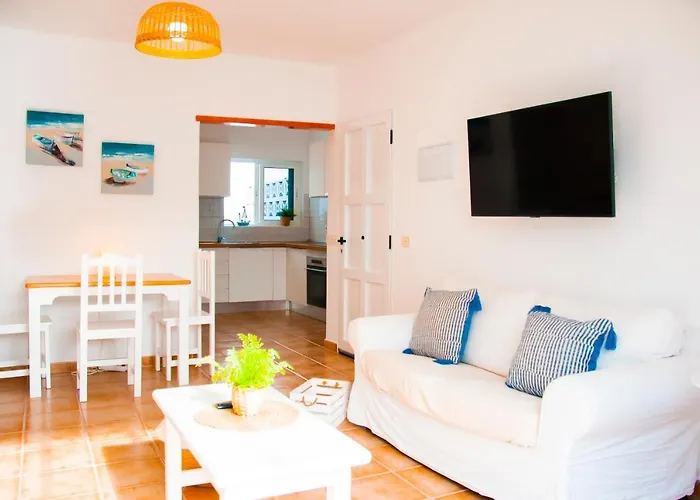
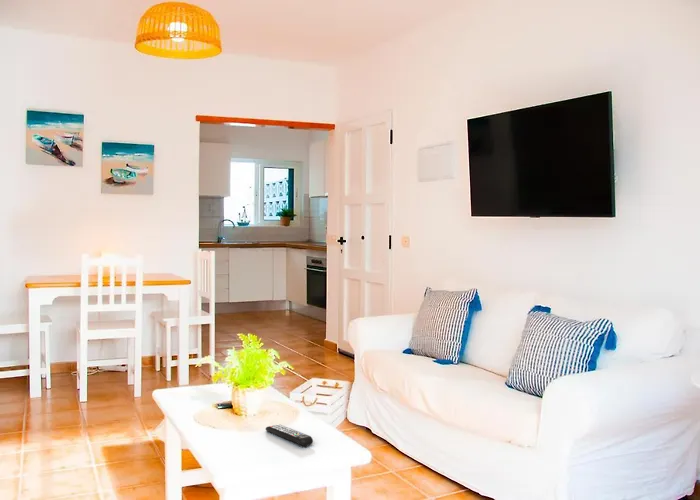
+ remote control (288, 434)
